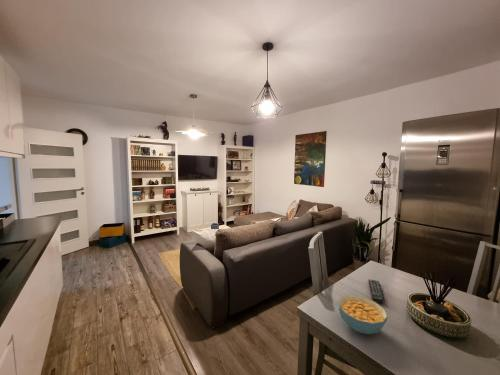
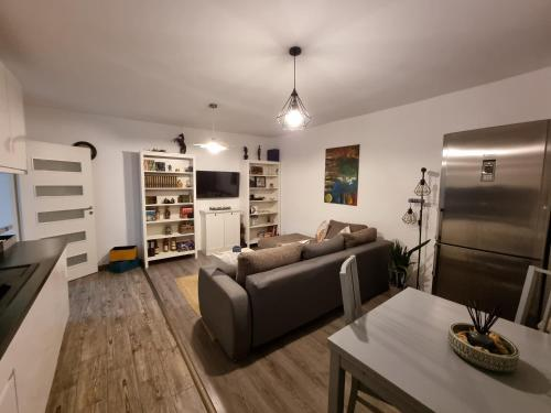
- remote control (375, 290)
- cereal bowl (361, 318)
